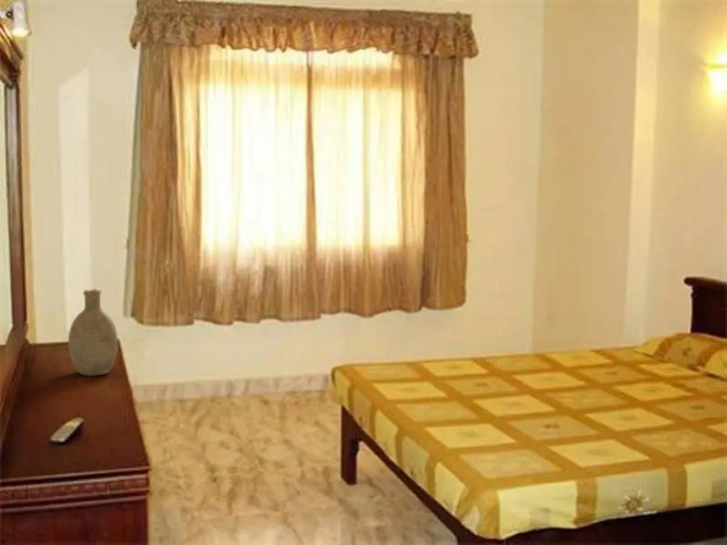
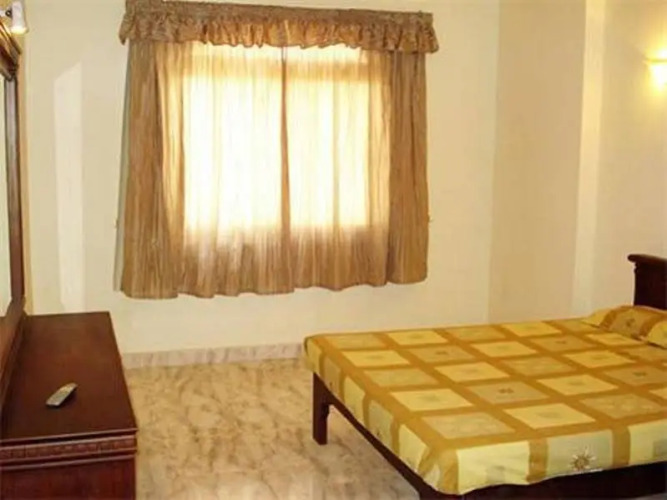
- decorative vase (93, 331)
